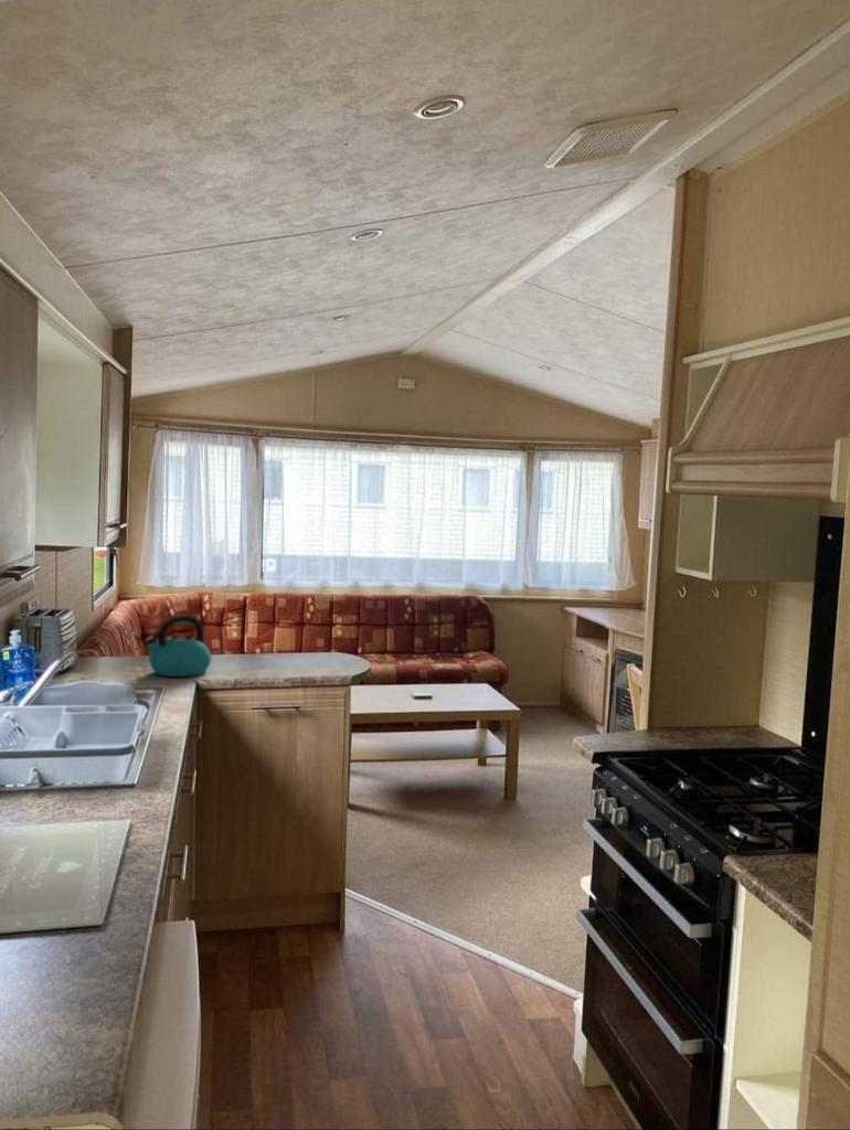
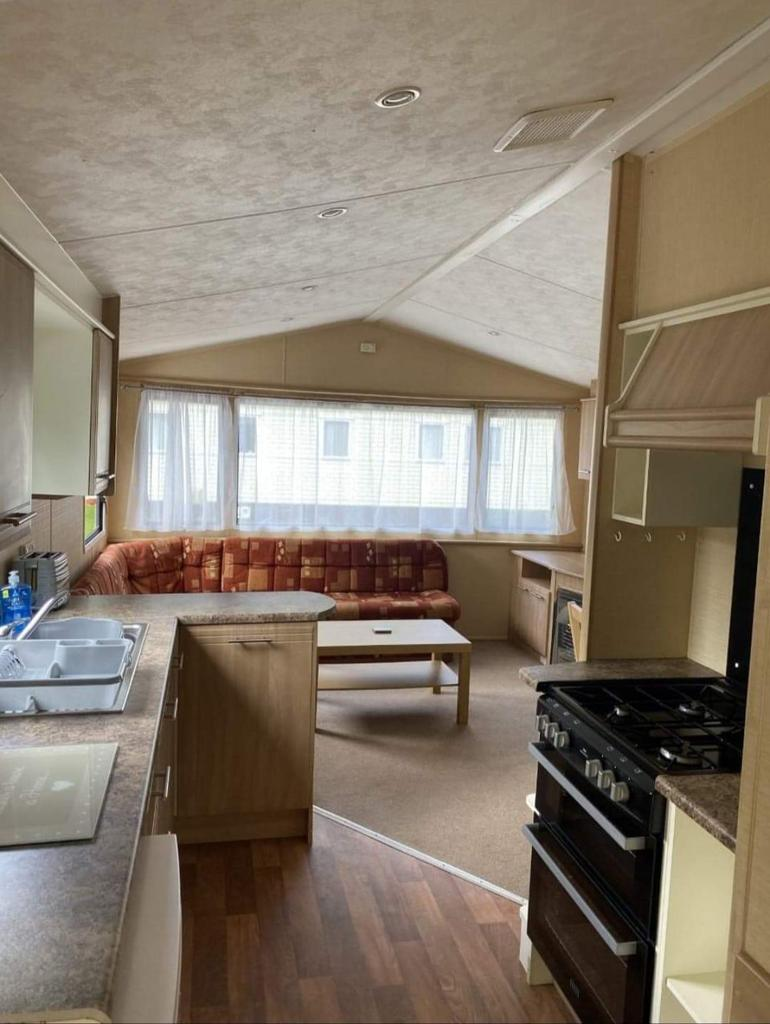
- kettle (177, 643)
